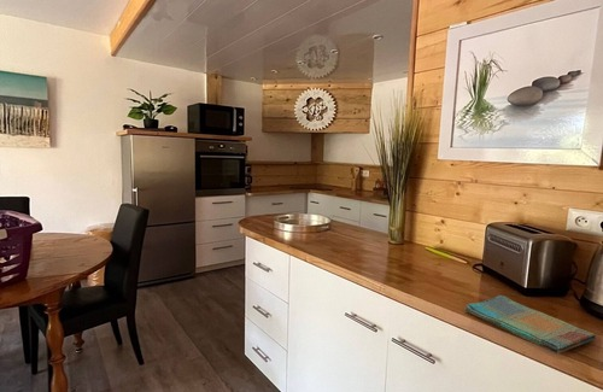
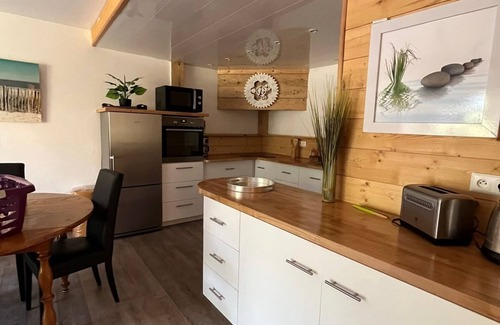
- dish towel (525, 320)
